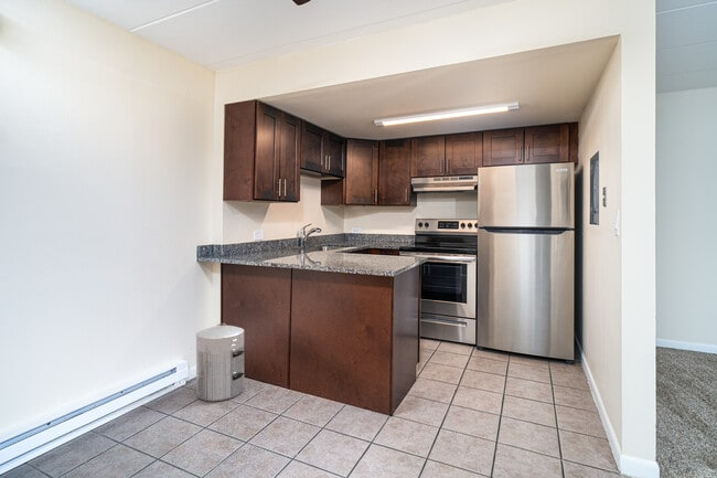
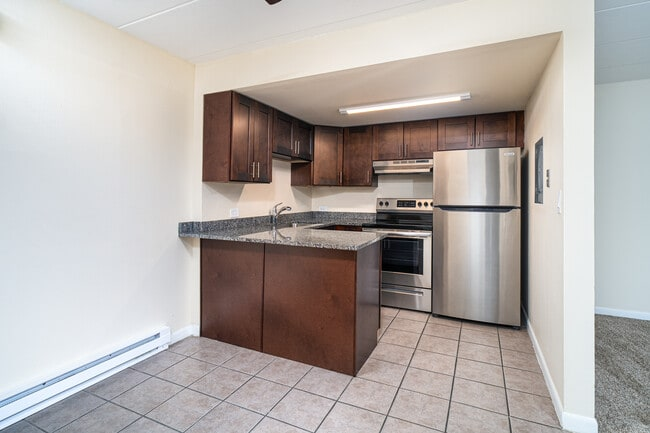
- waste bin (221, 358)
